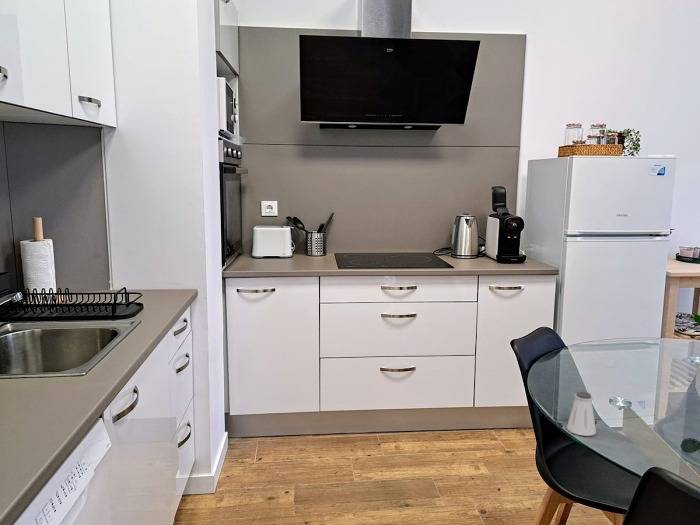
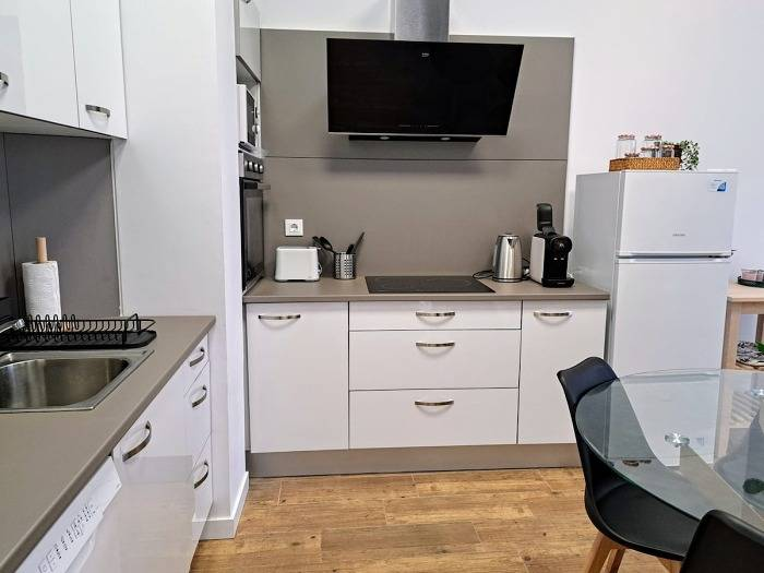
- saltshaker (582, 411)
